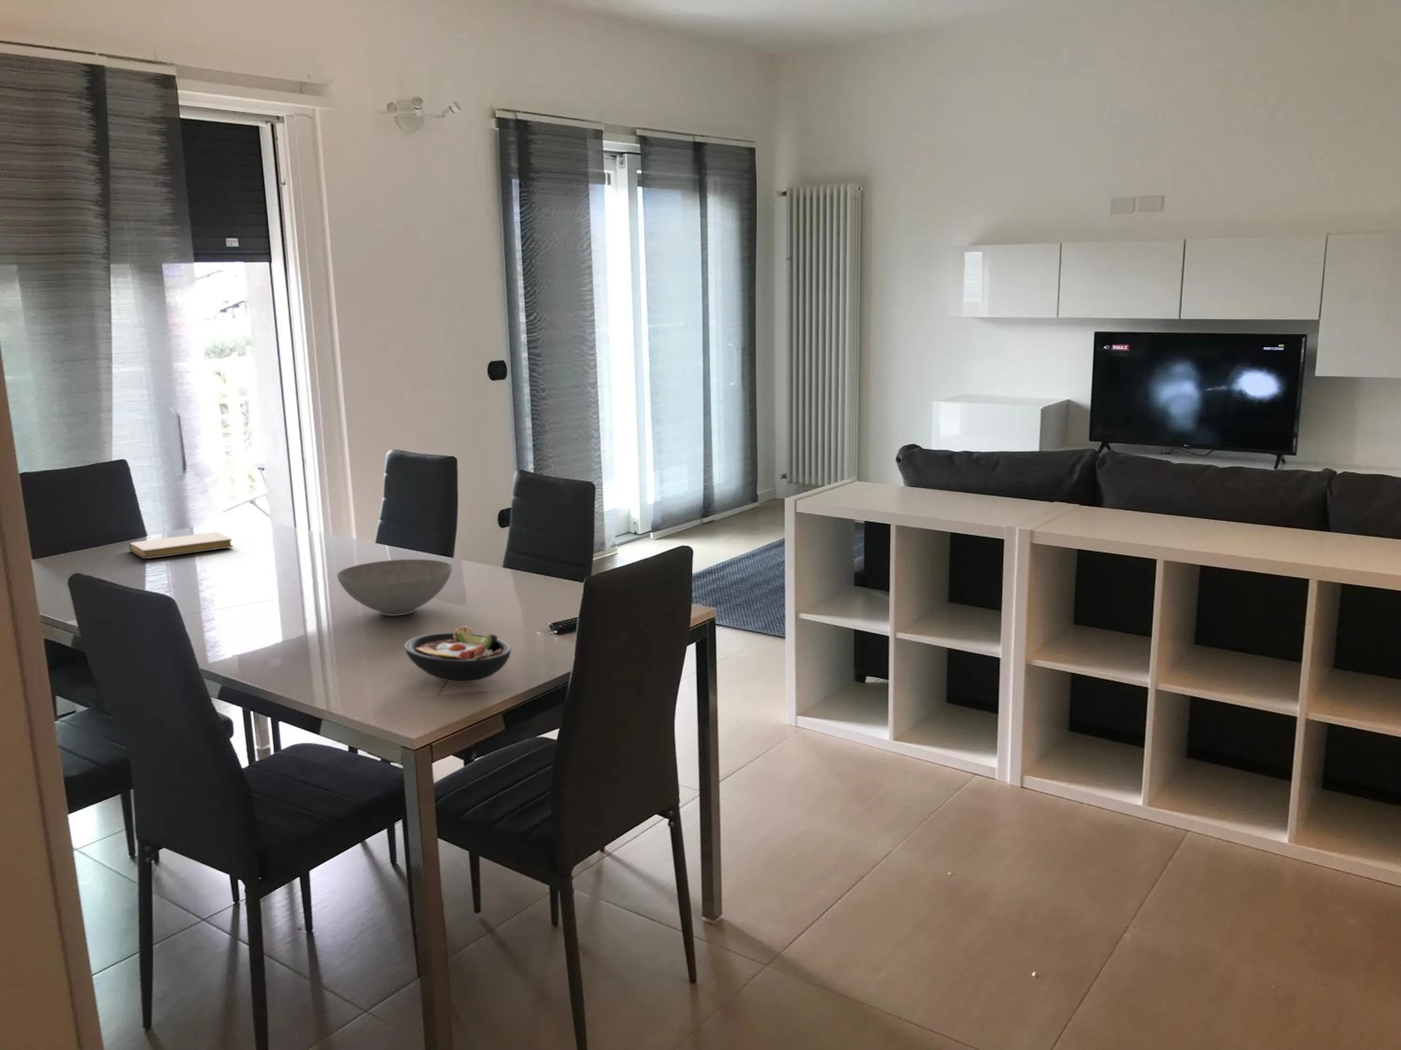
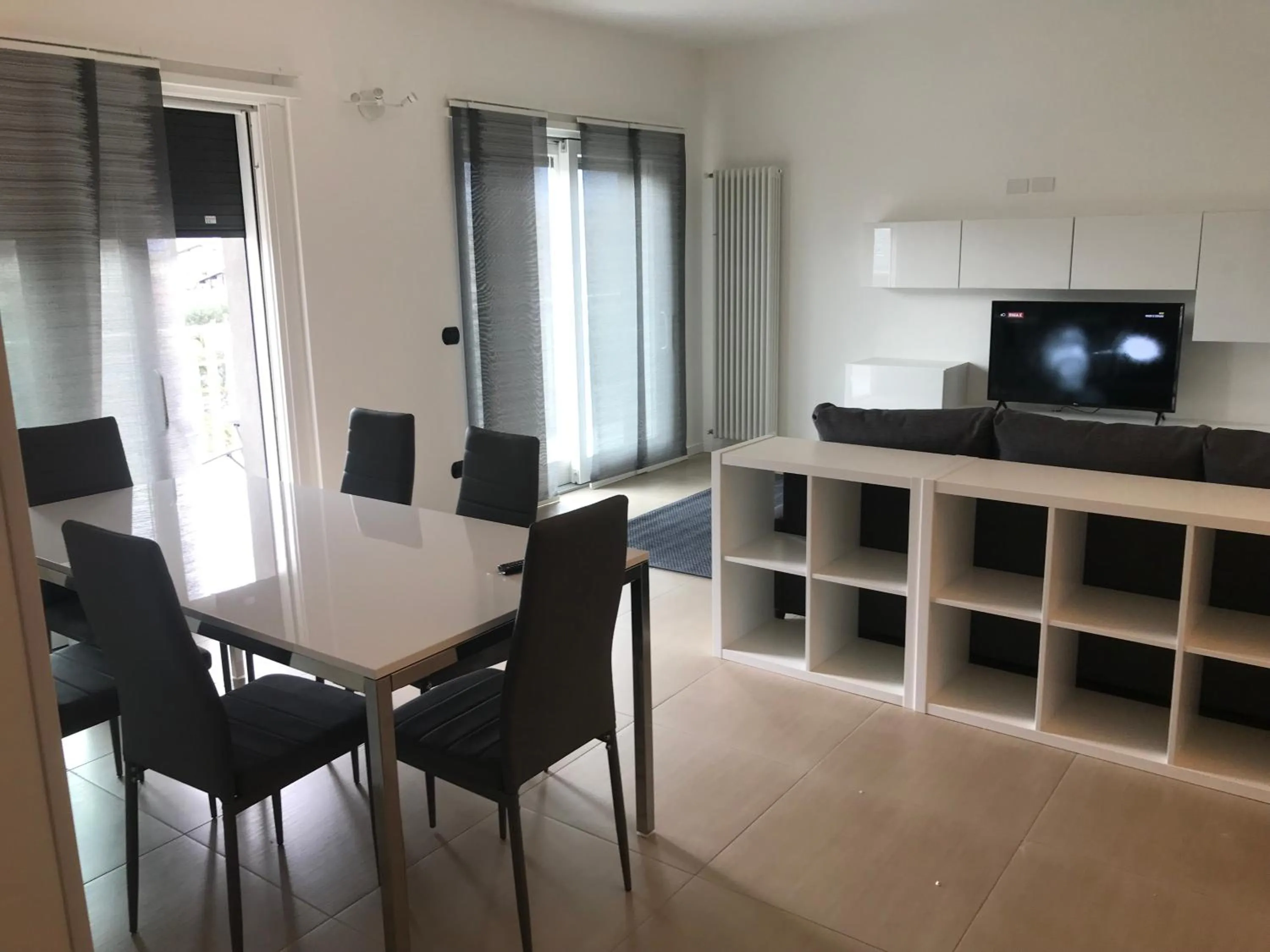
- bowl (396, 591)
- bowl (458, 657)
- notebook (181, 545)
